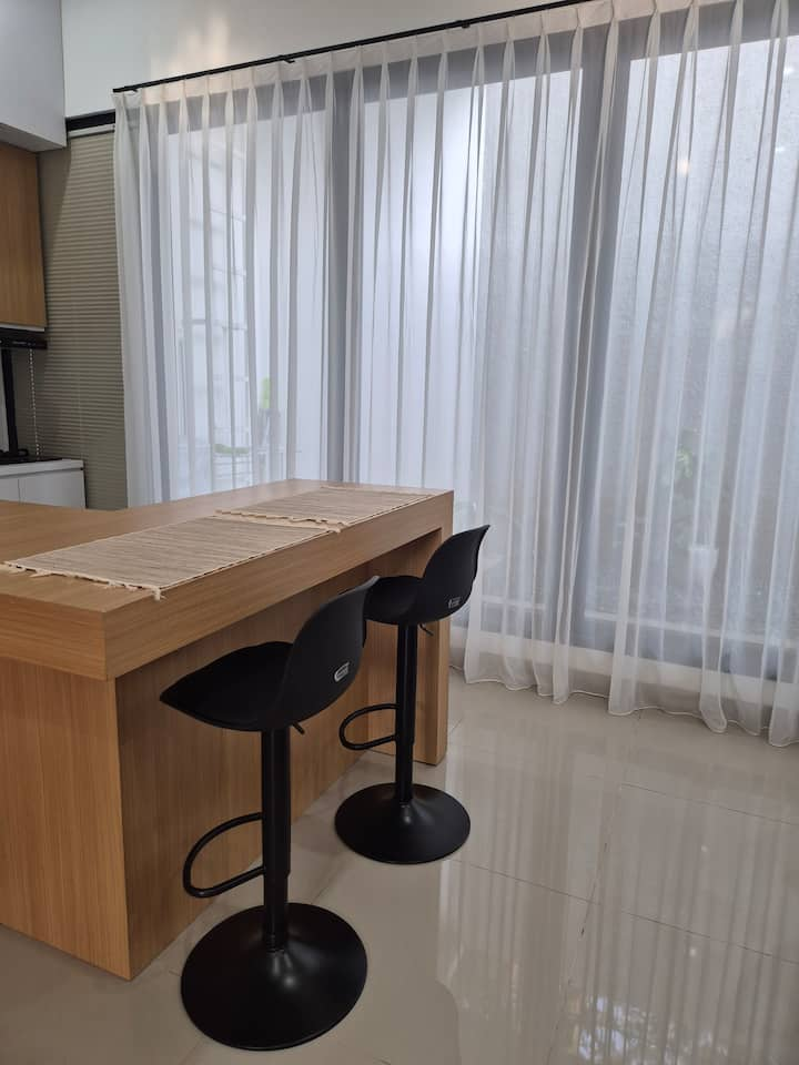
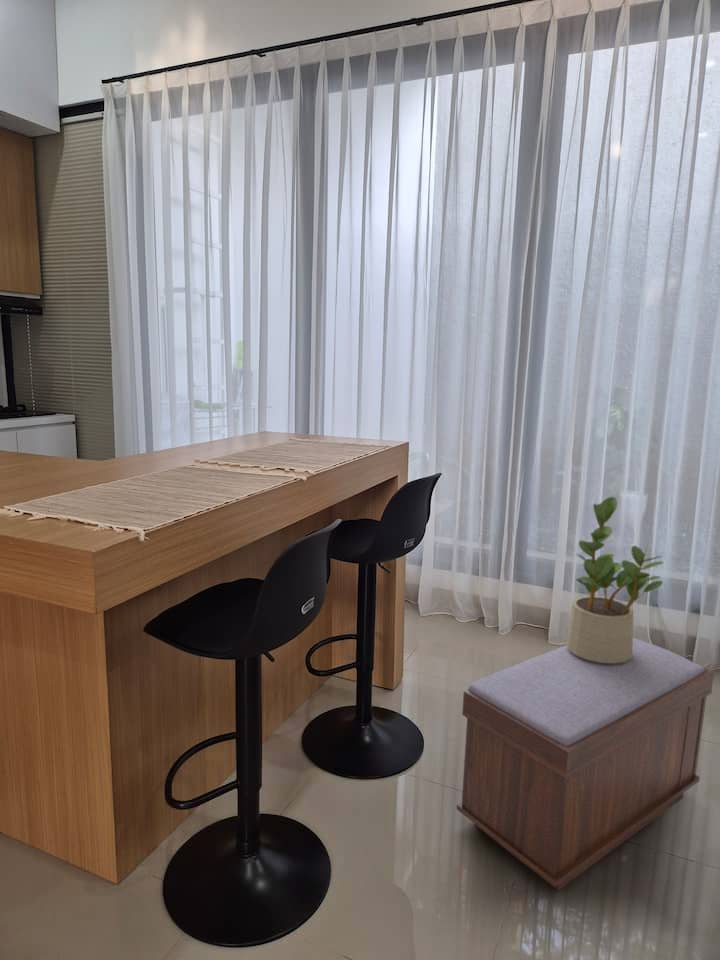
+ bench (586, 741)
+ potted plant (616, 577)
